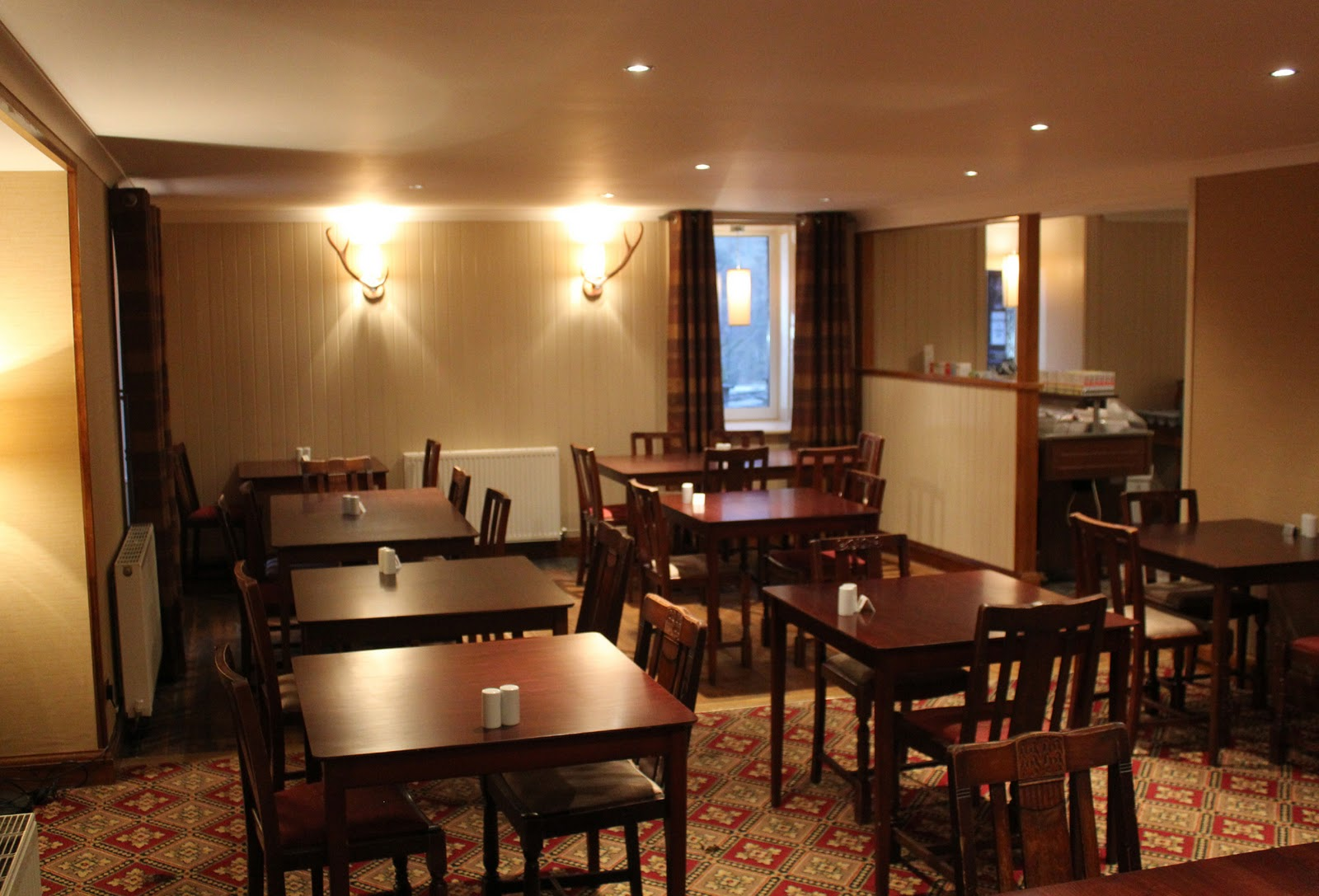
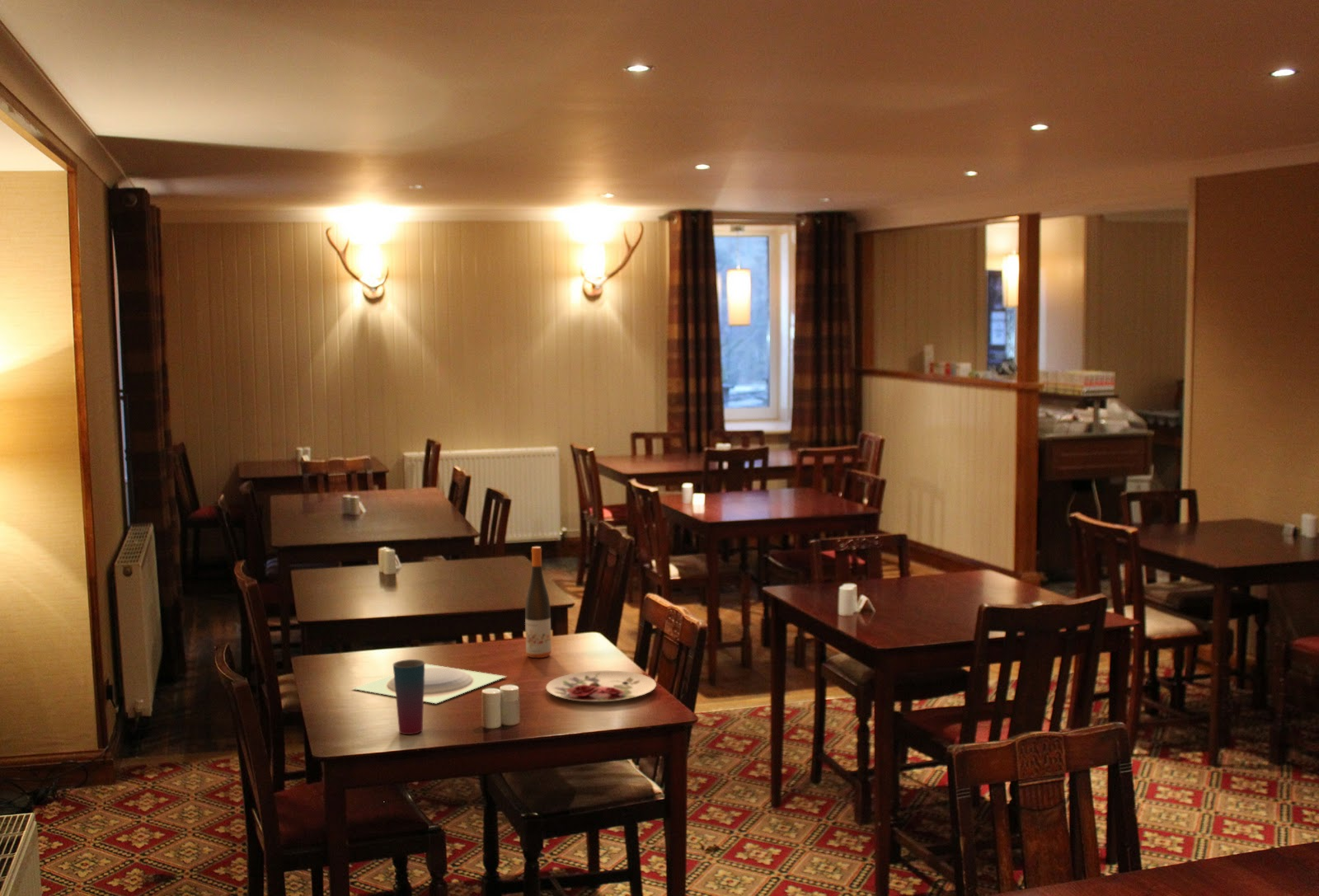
+ plate (601, 684)
+ wine bottle (537, 601)
+ plate (430, 678)
+ cup (410, 697)
